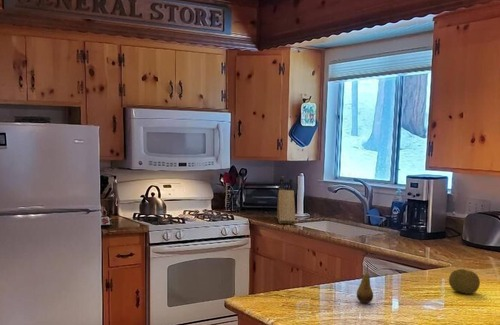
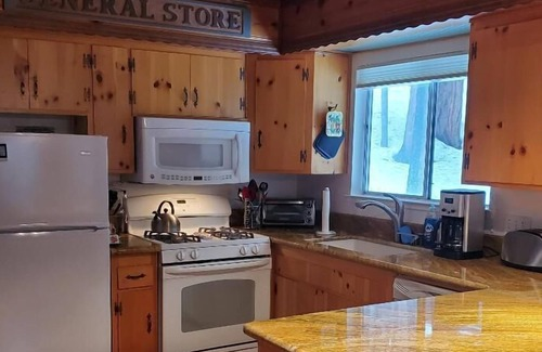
- fruit (464, 281)
- knife block (286, 199)
- fruit (365, 284)
